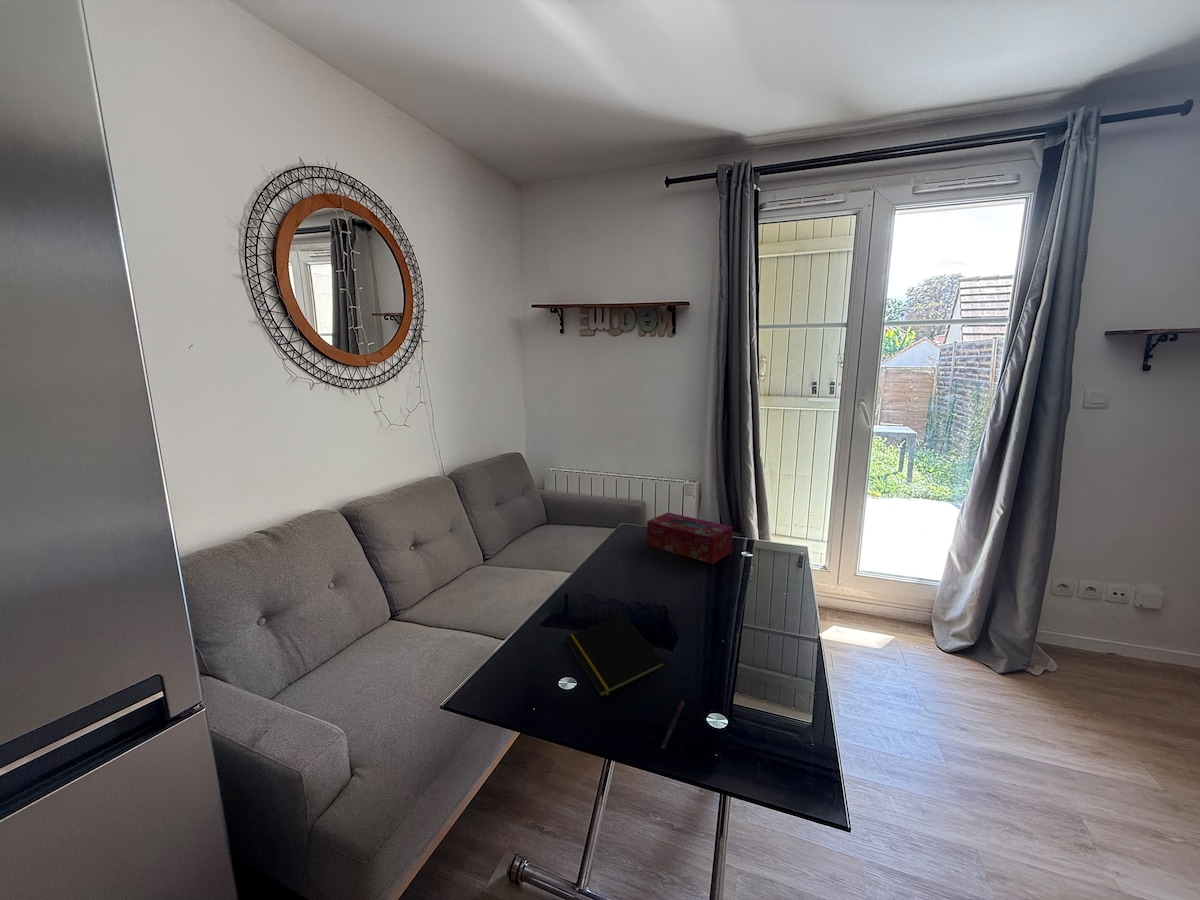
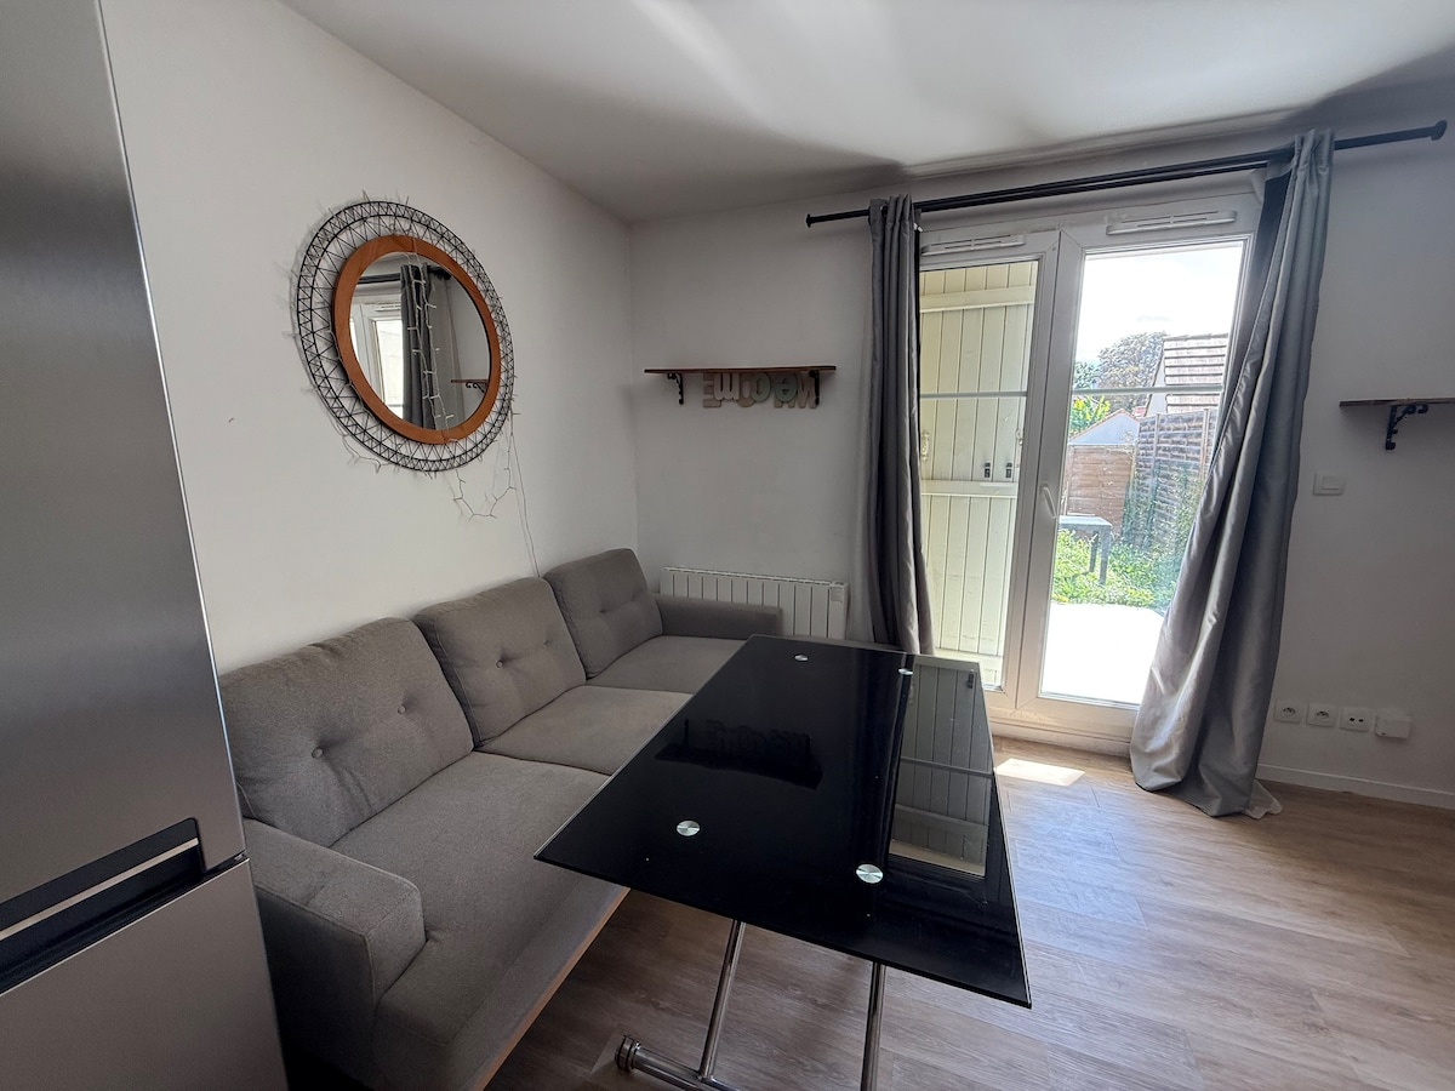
- tissue box (688, 536)
- pen (673, 723)
- notepad (612, 650)
